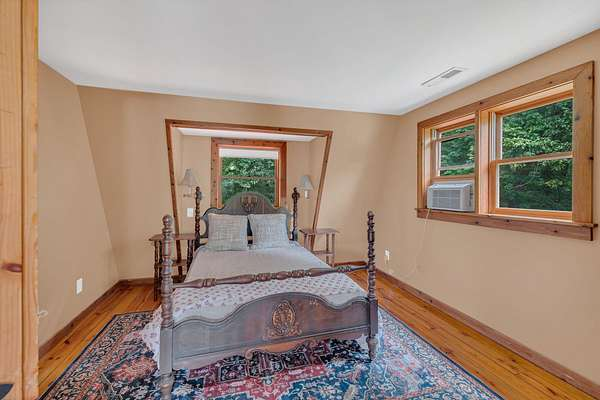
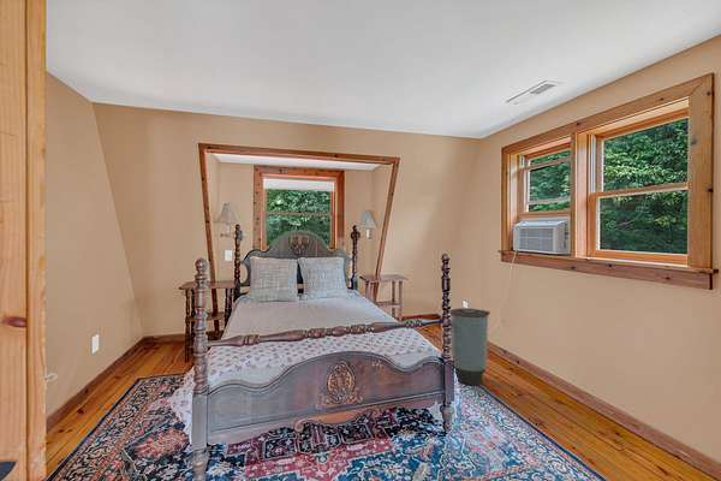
+ trash can (465, 345)
